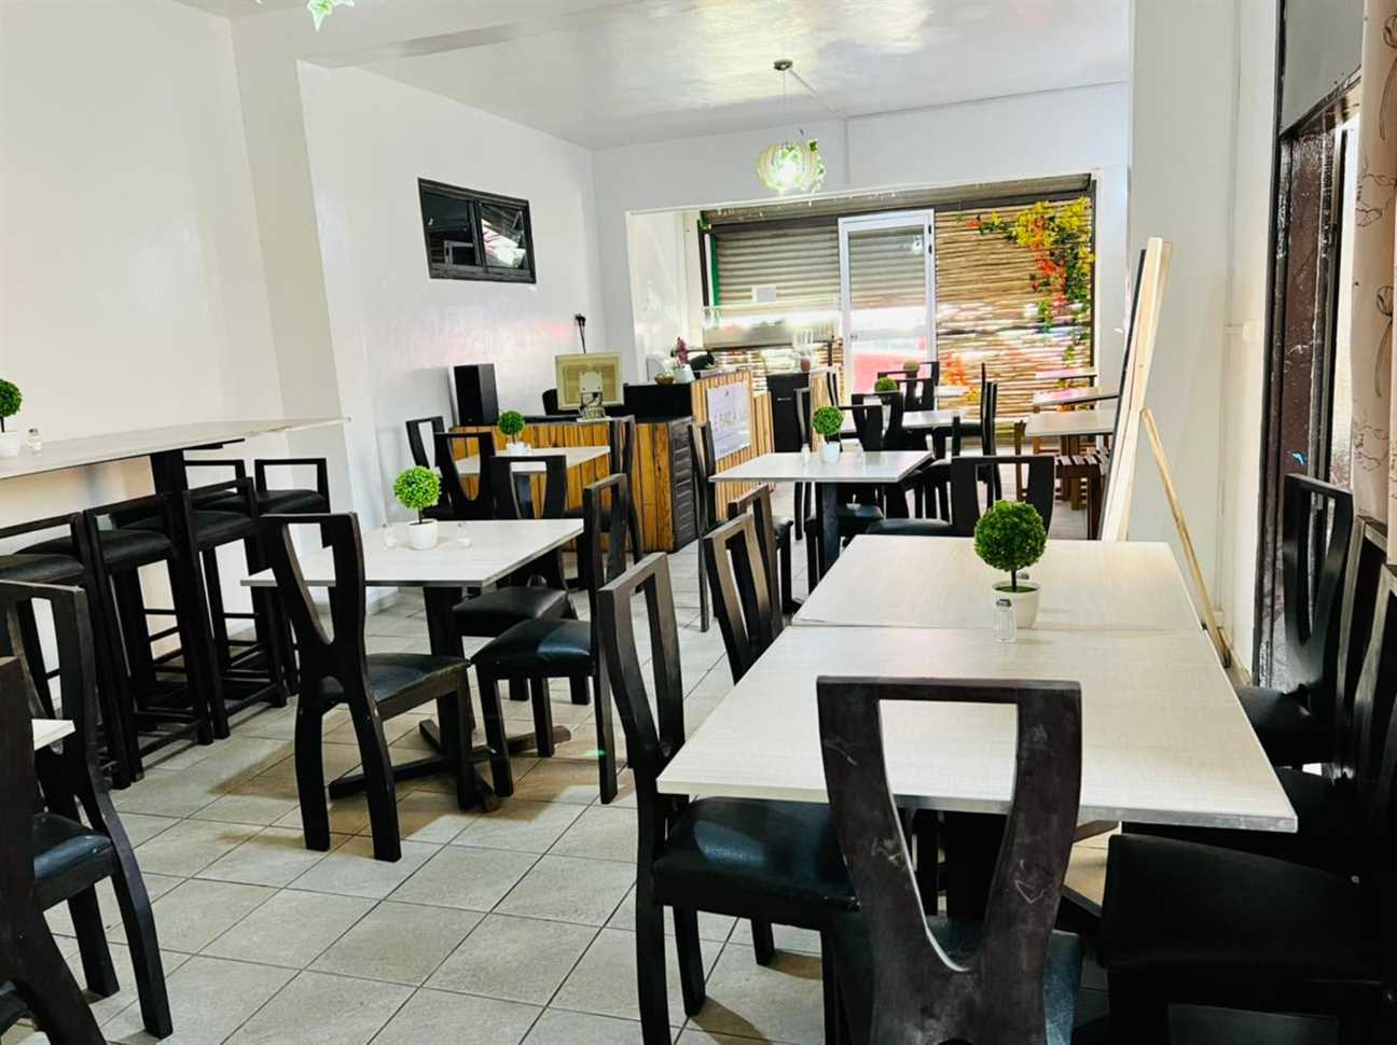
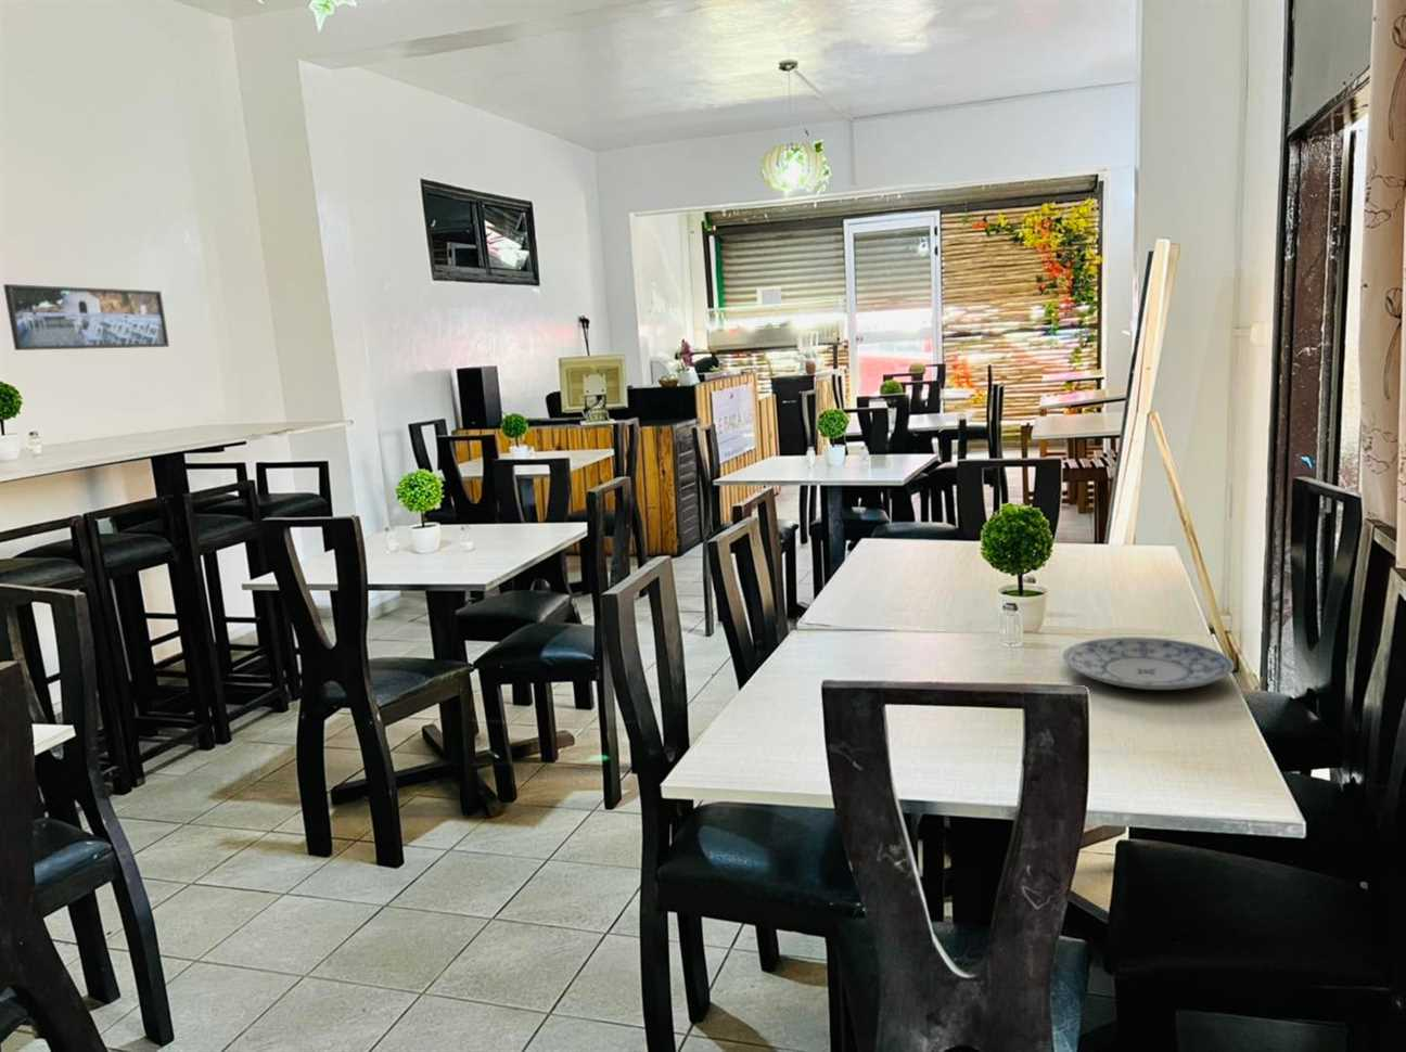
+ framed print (93, 318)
+ plate (1145, 667)
